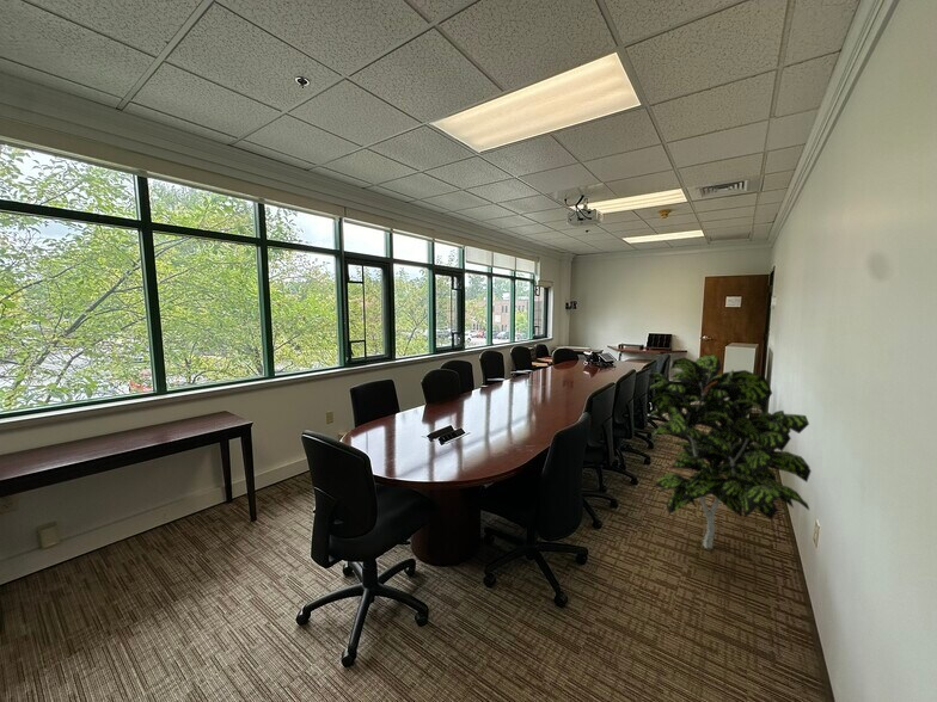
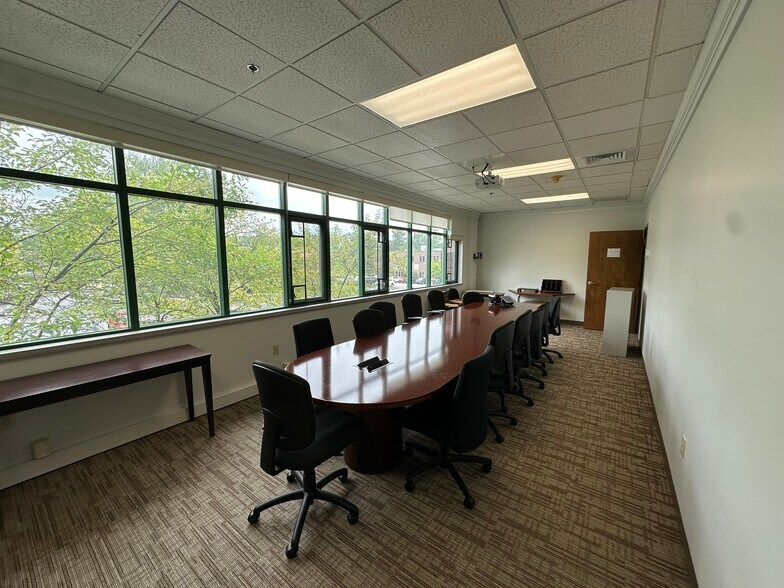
- indoor plant (721, 457)
